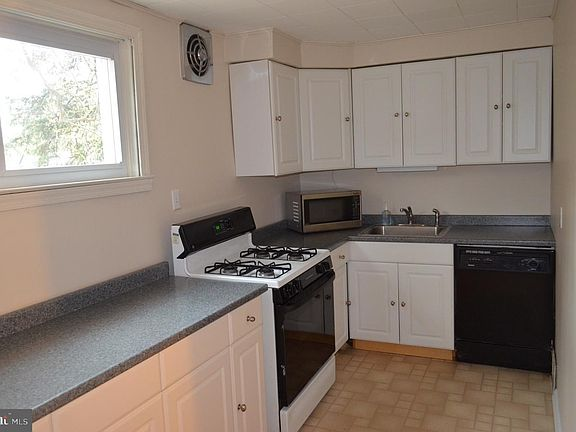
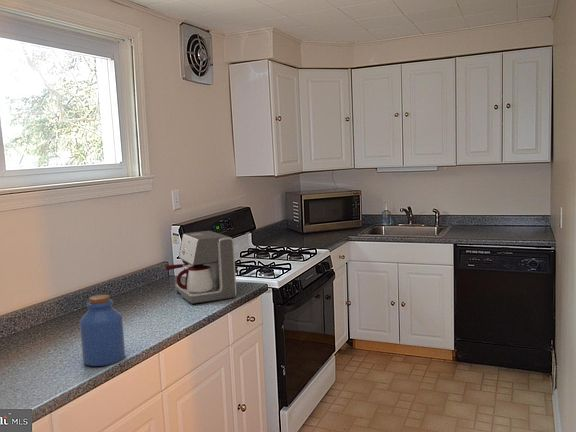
+ coffee maker (204, 264)
+ jar (101, 328)
